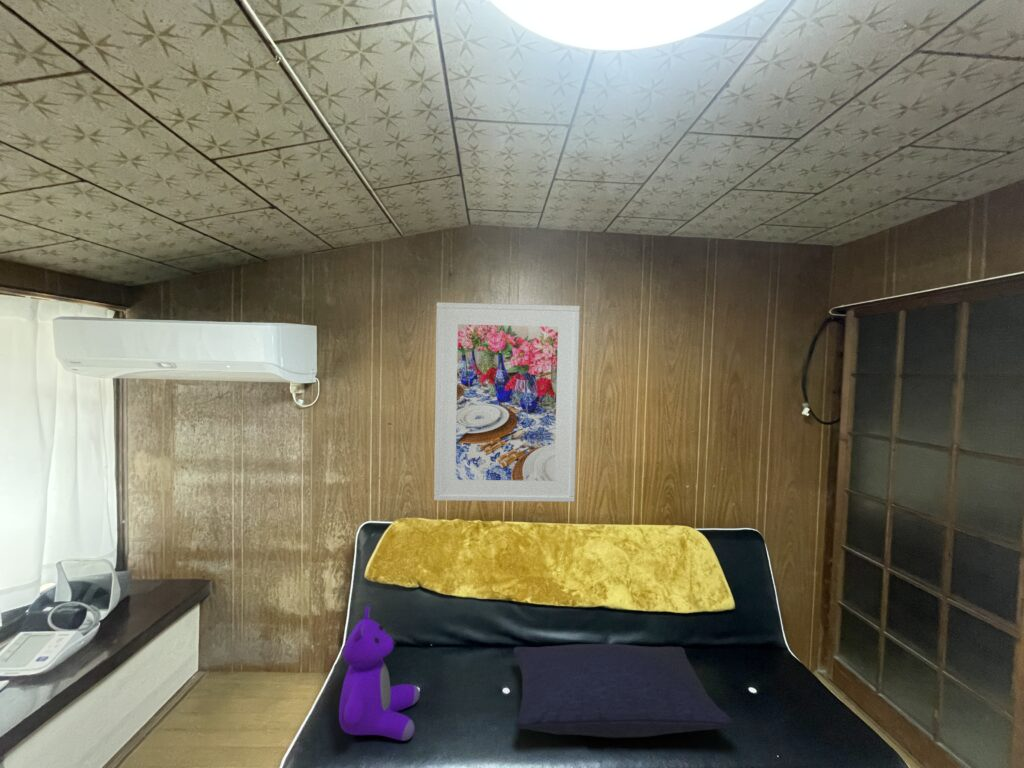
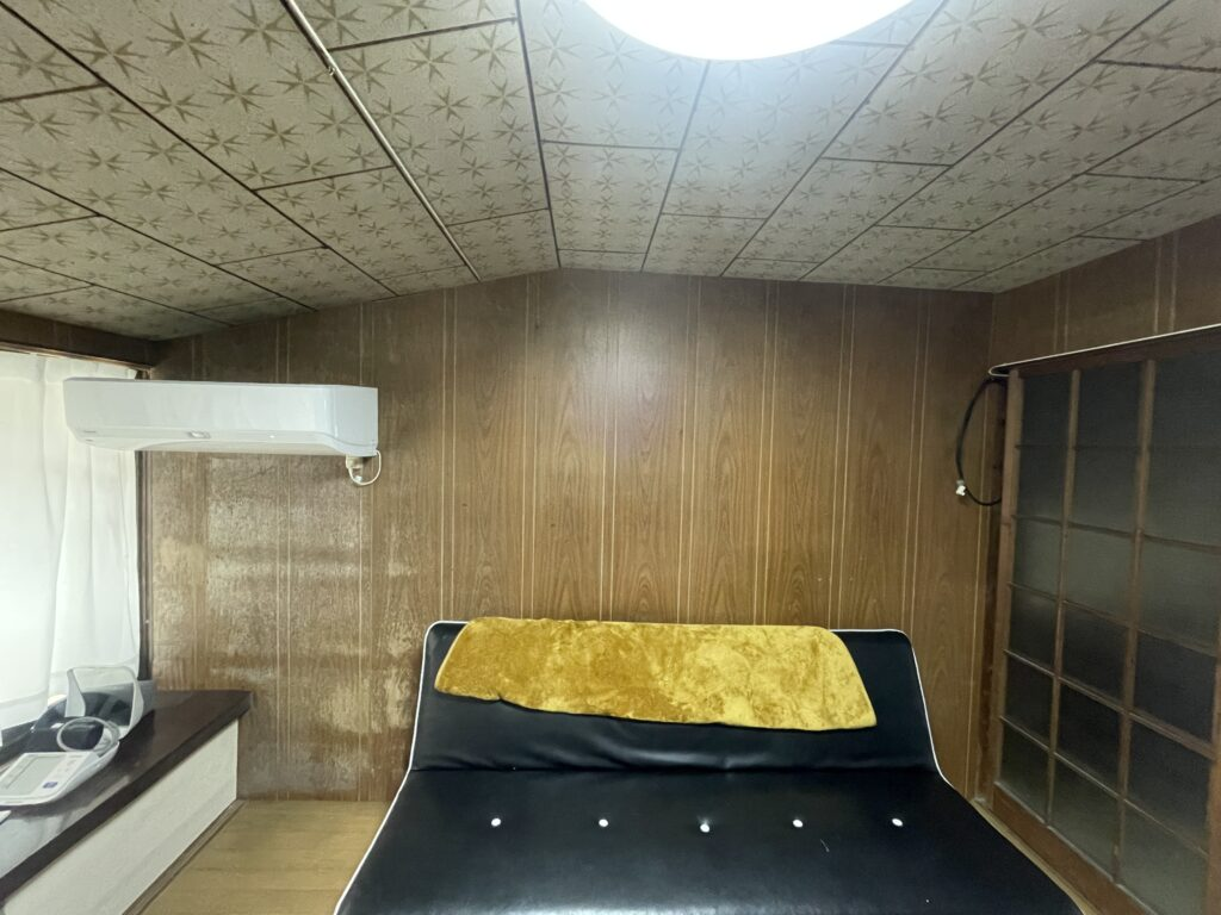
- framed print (506, 403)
- stuffed bear (380, 668)
- pillow (610, 685)
